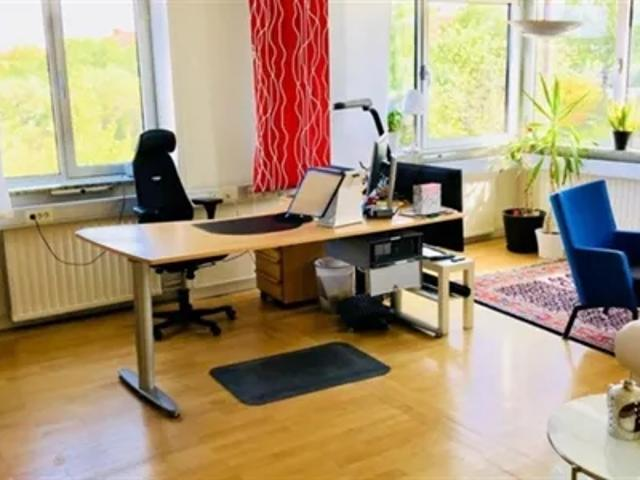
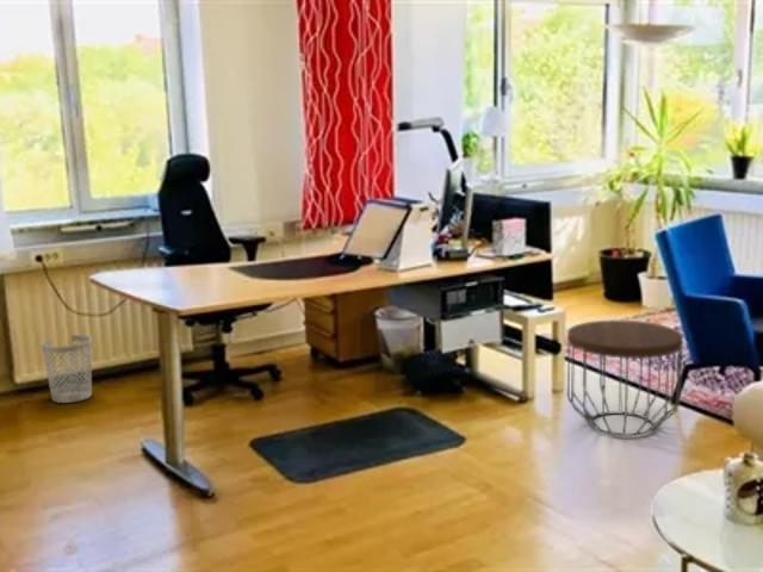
+ wastebasket (69, 368)
+ side table (620, 379)
